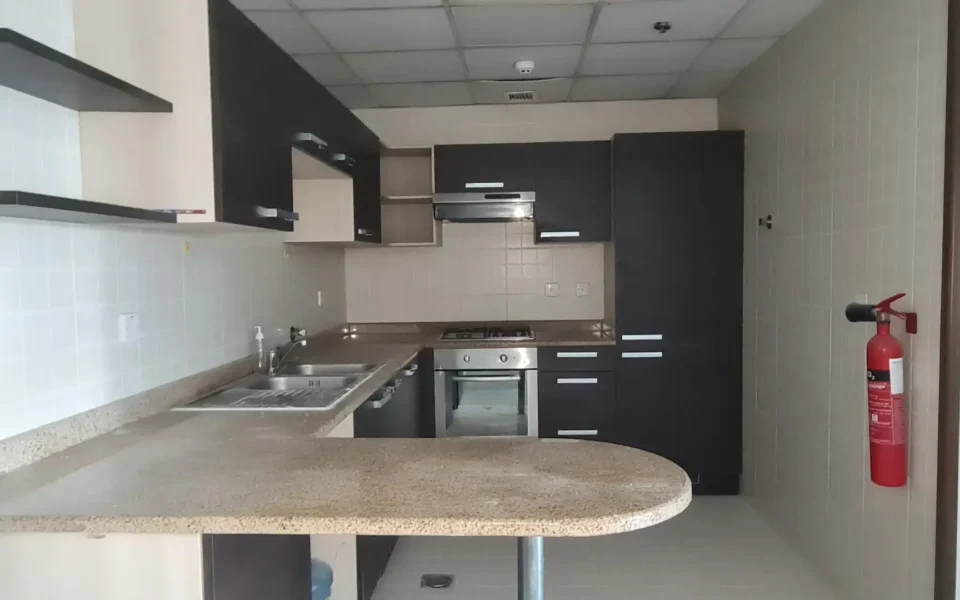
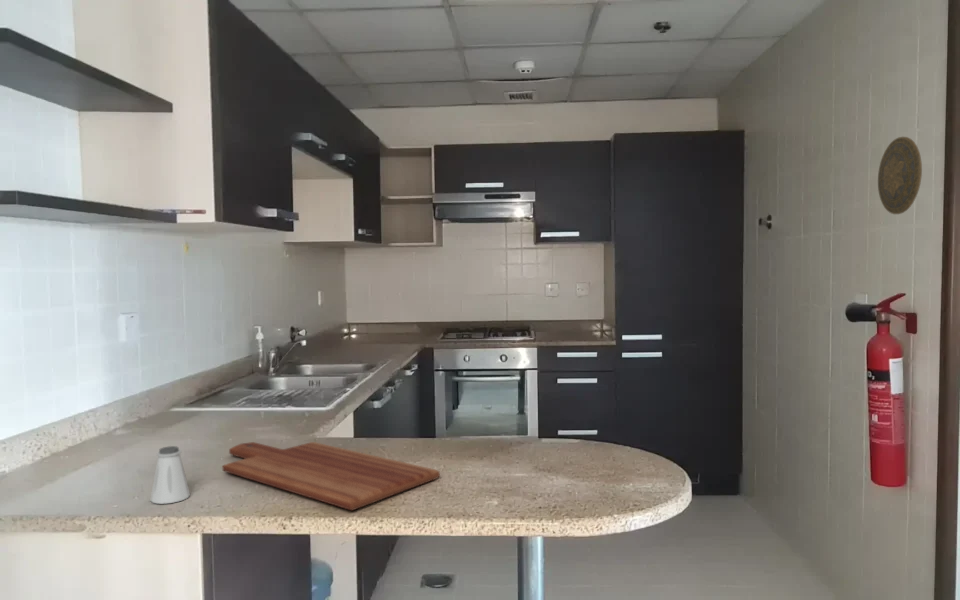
+ decorative plate (895, 175)
+ saltshaker (169, 473)
+ cutting board (324, 469)
